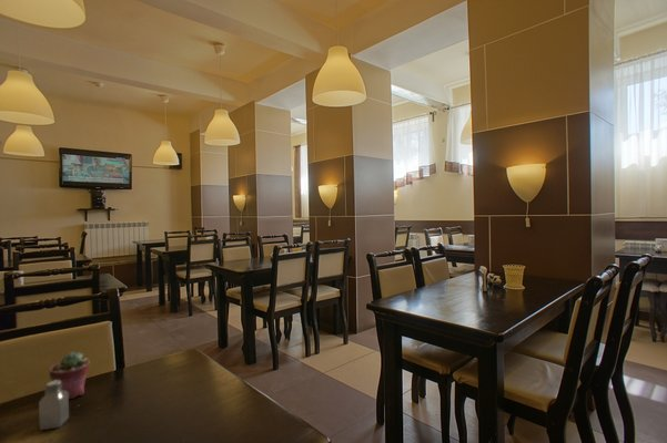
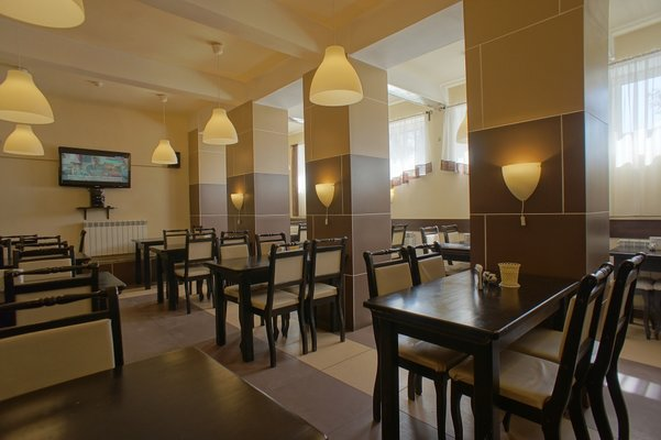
- potted succulent (70, 373)
- saltshaker (53, 403)
